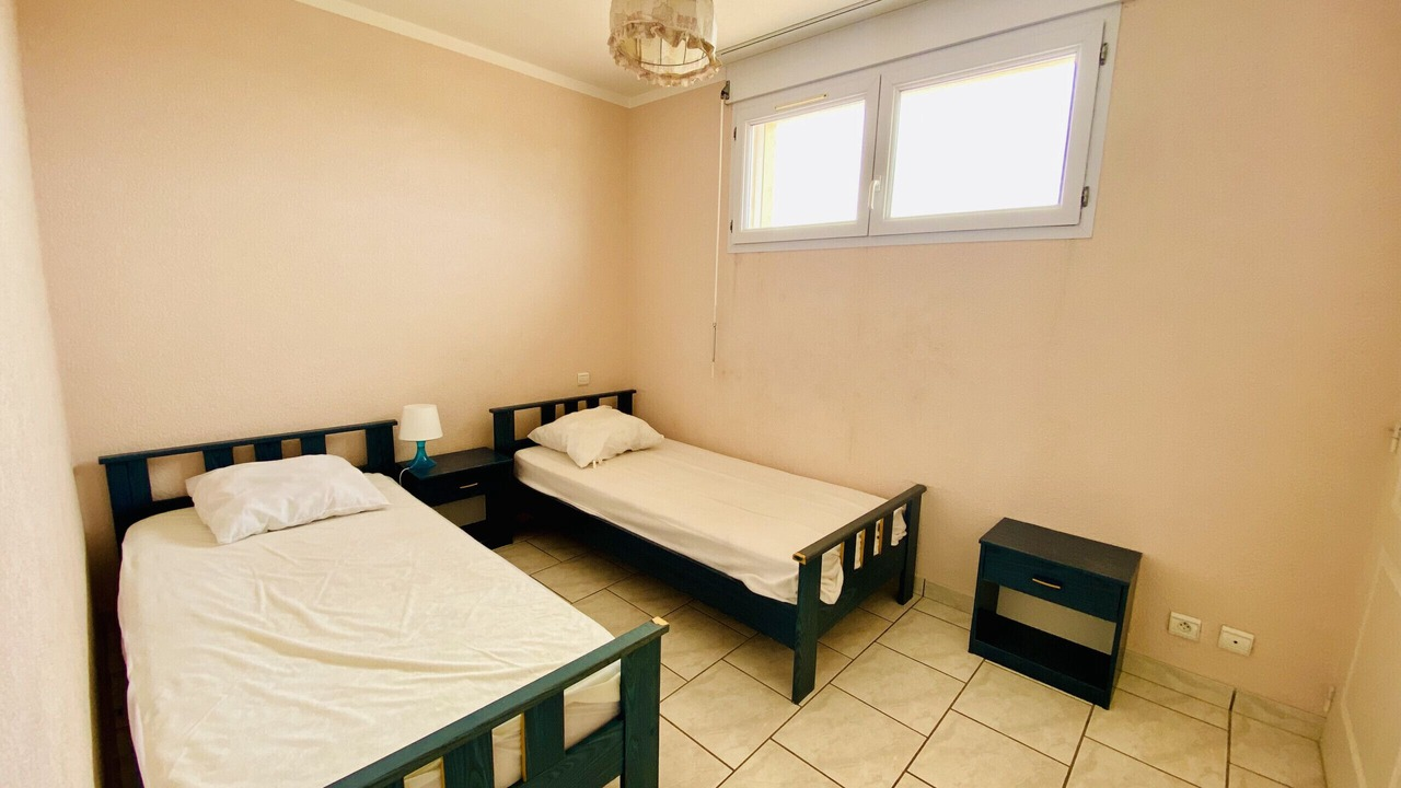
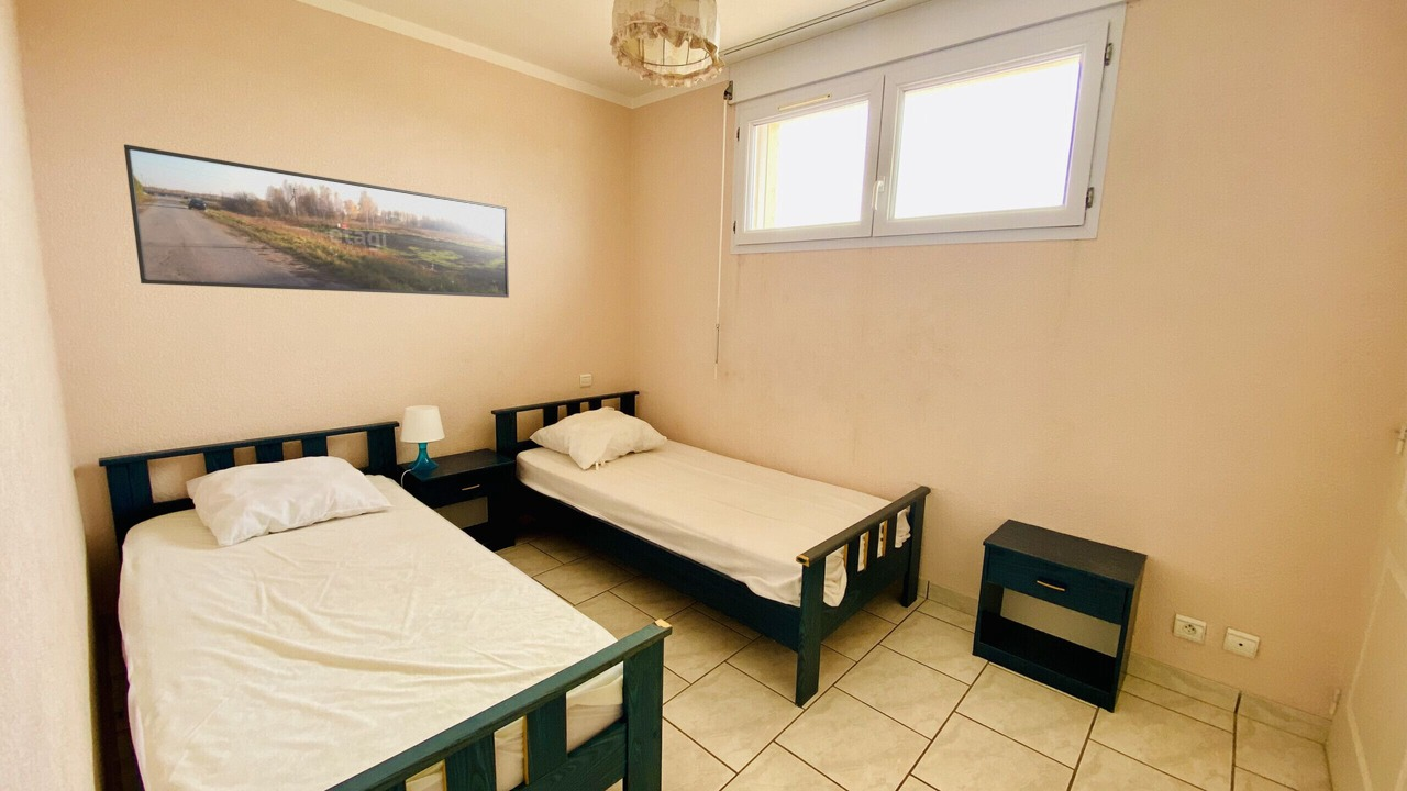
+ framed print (358, 237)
